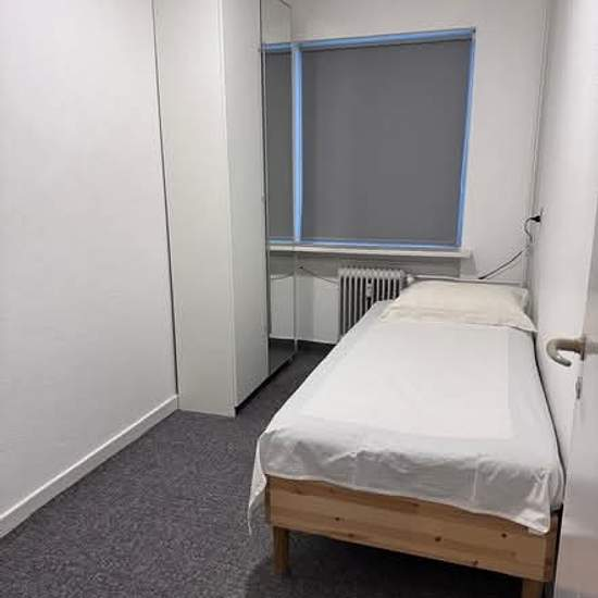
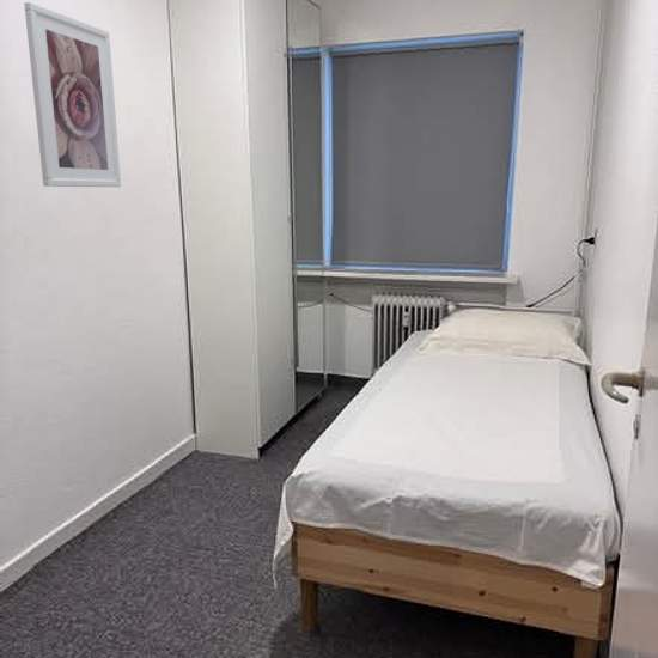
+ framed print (78, 104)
